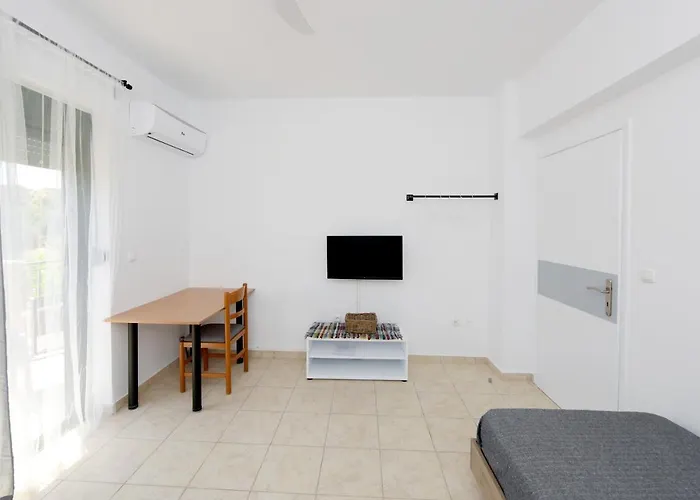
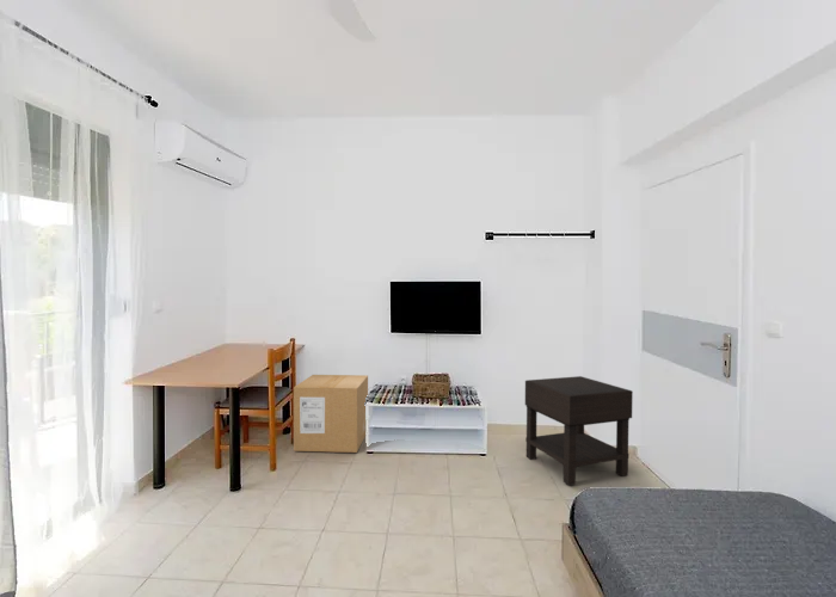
+ nightstand (574, 425)
+ cardboard box (333, 410)
